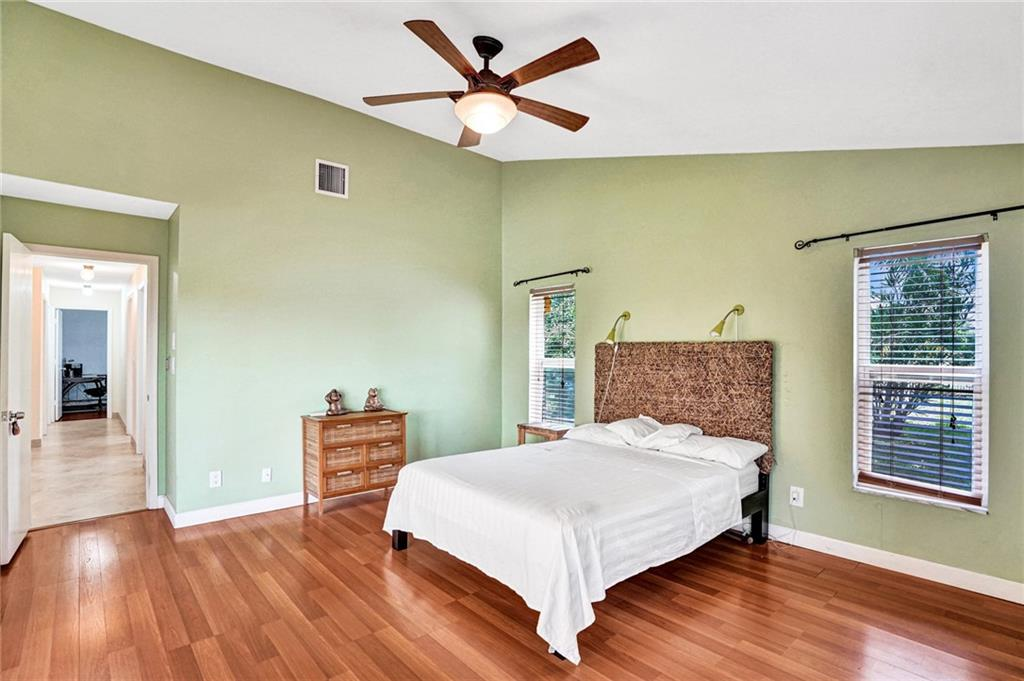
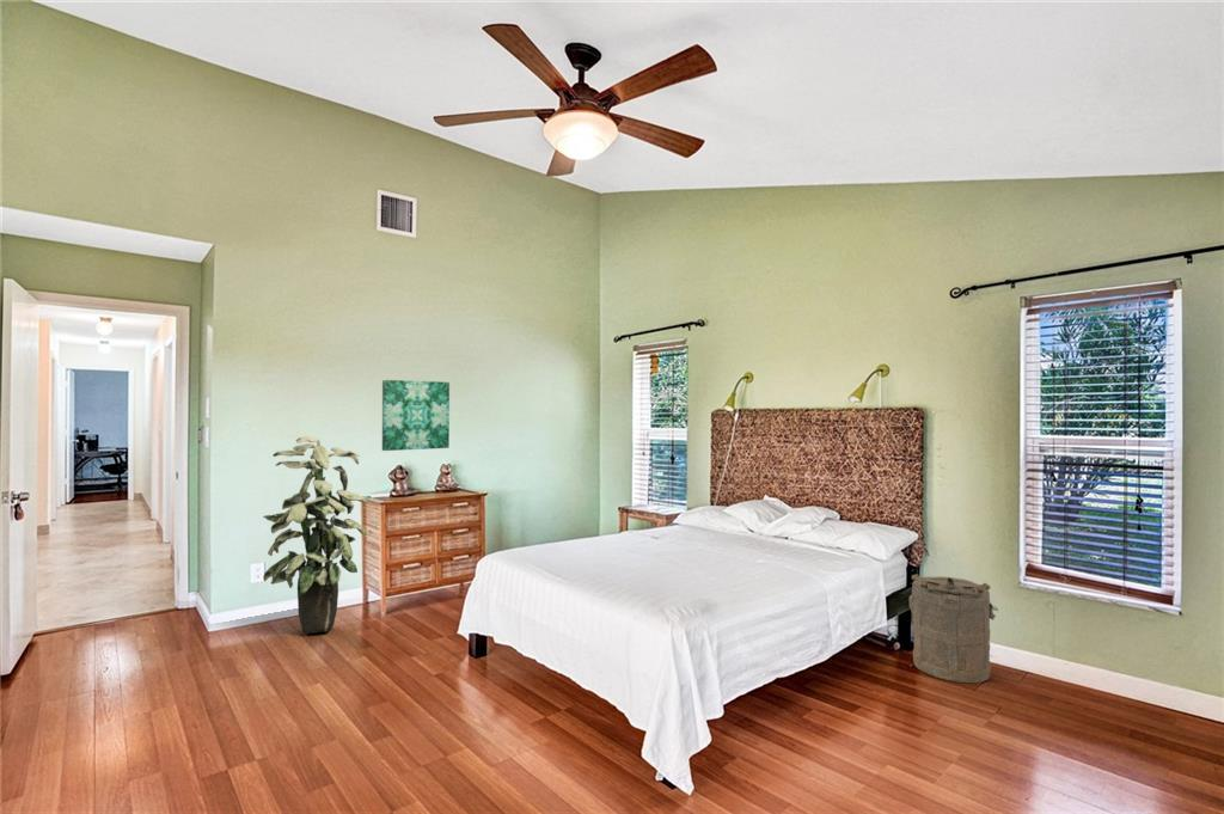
+ wall art (416, 415)
+ indoor plant (313, 532)
+ laundry hamper (947, 622)
